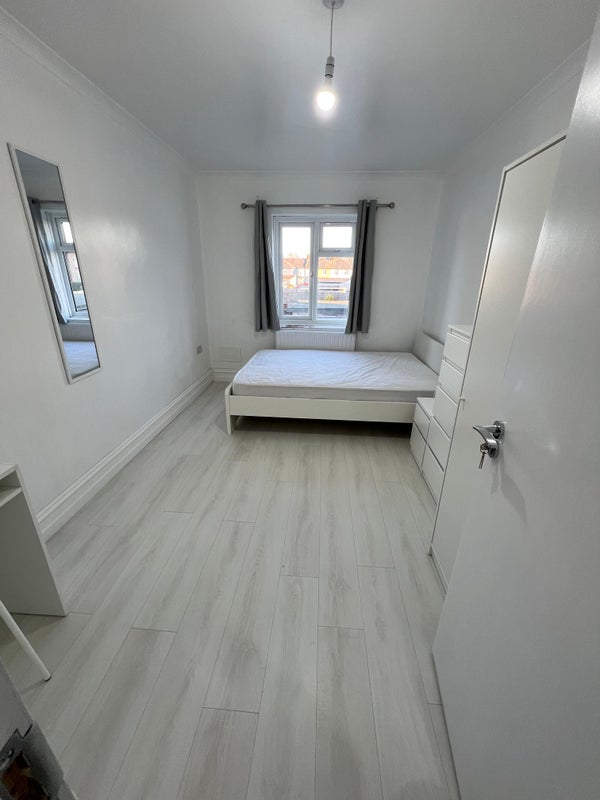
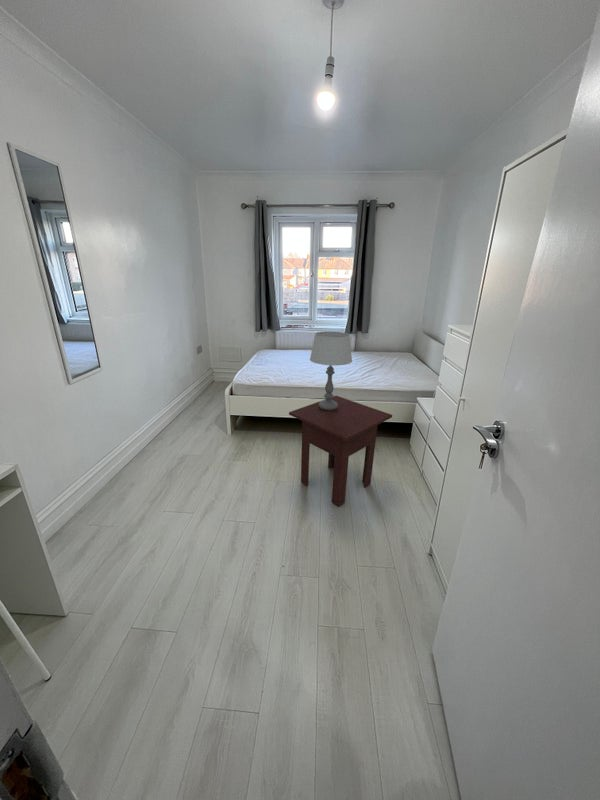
+ side table (337, 450)
+ table lamp (330, 372)
